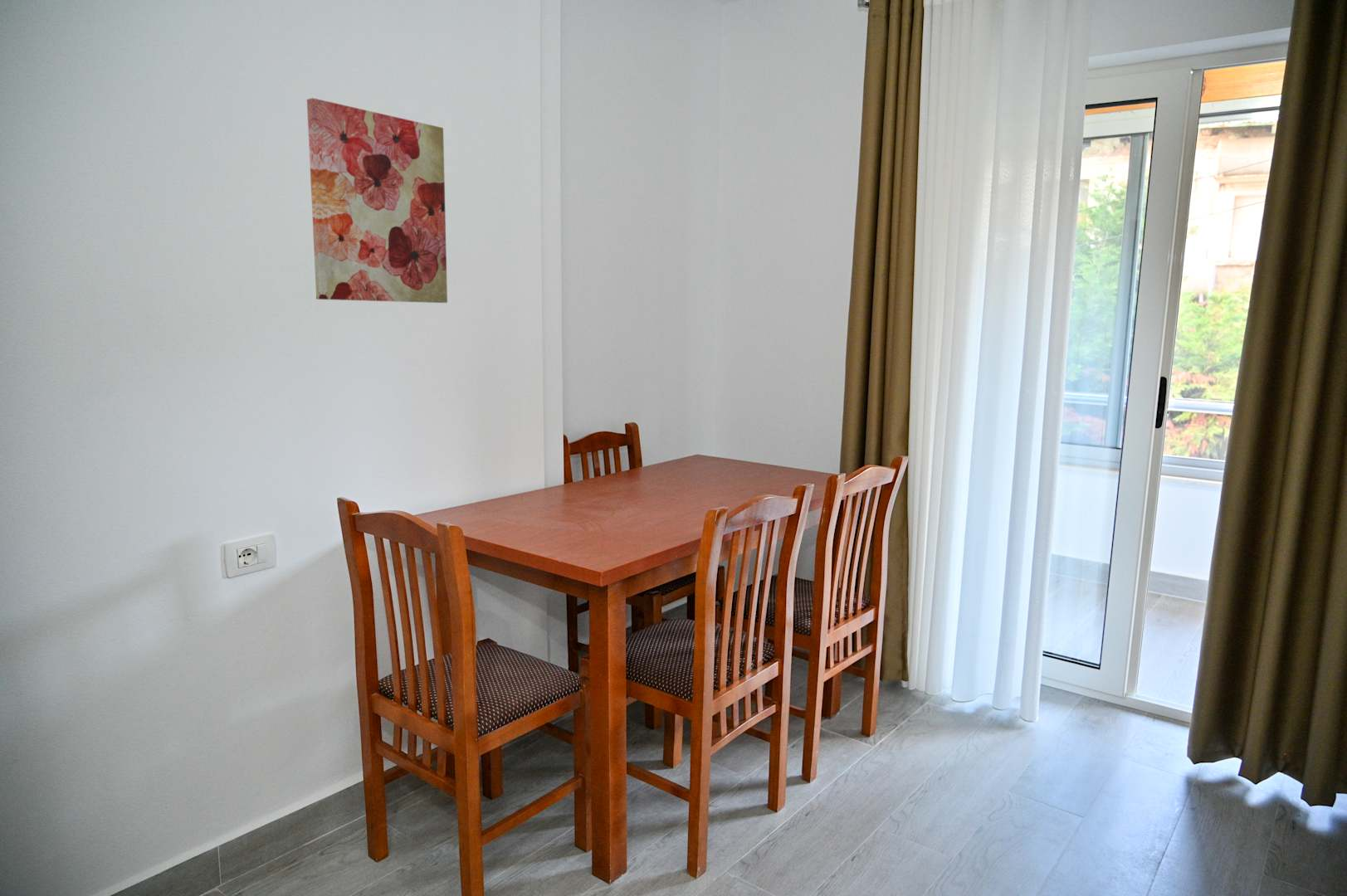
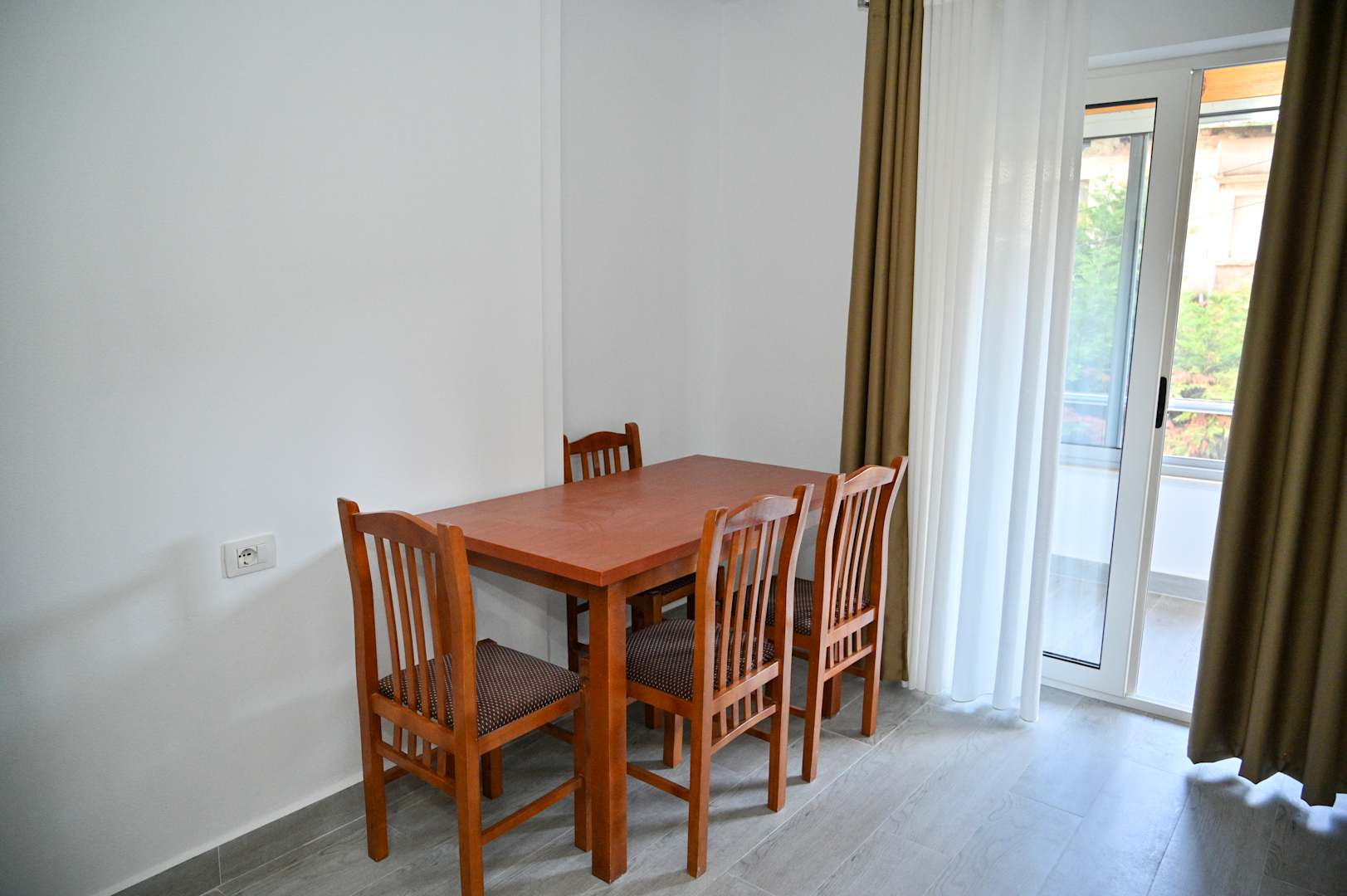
- wall art (383, 209)
